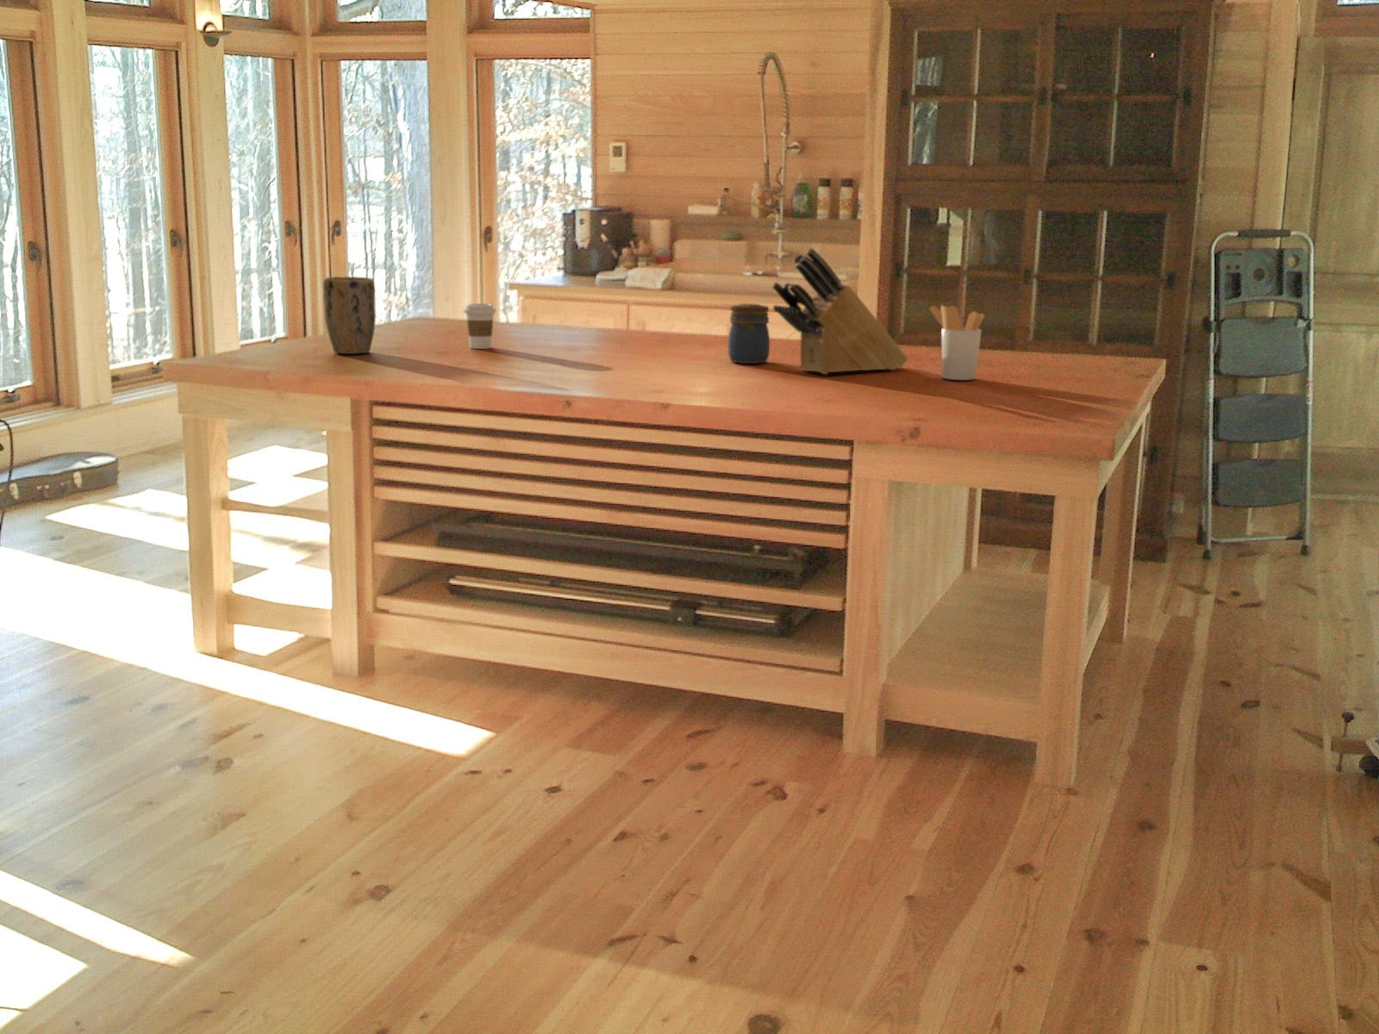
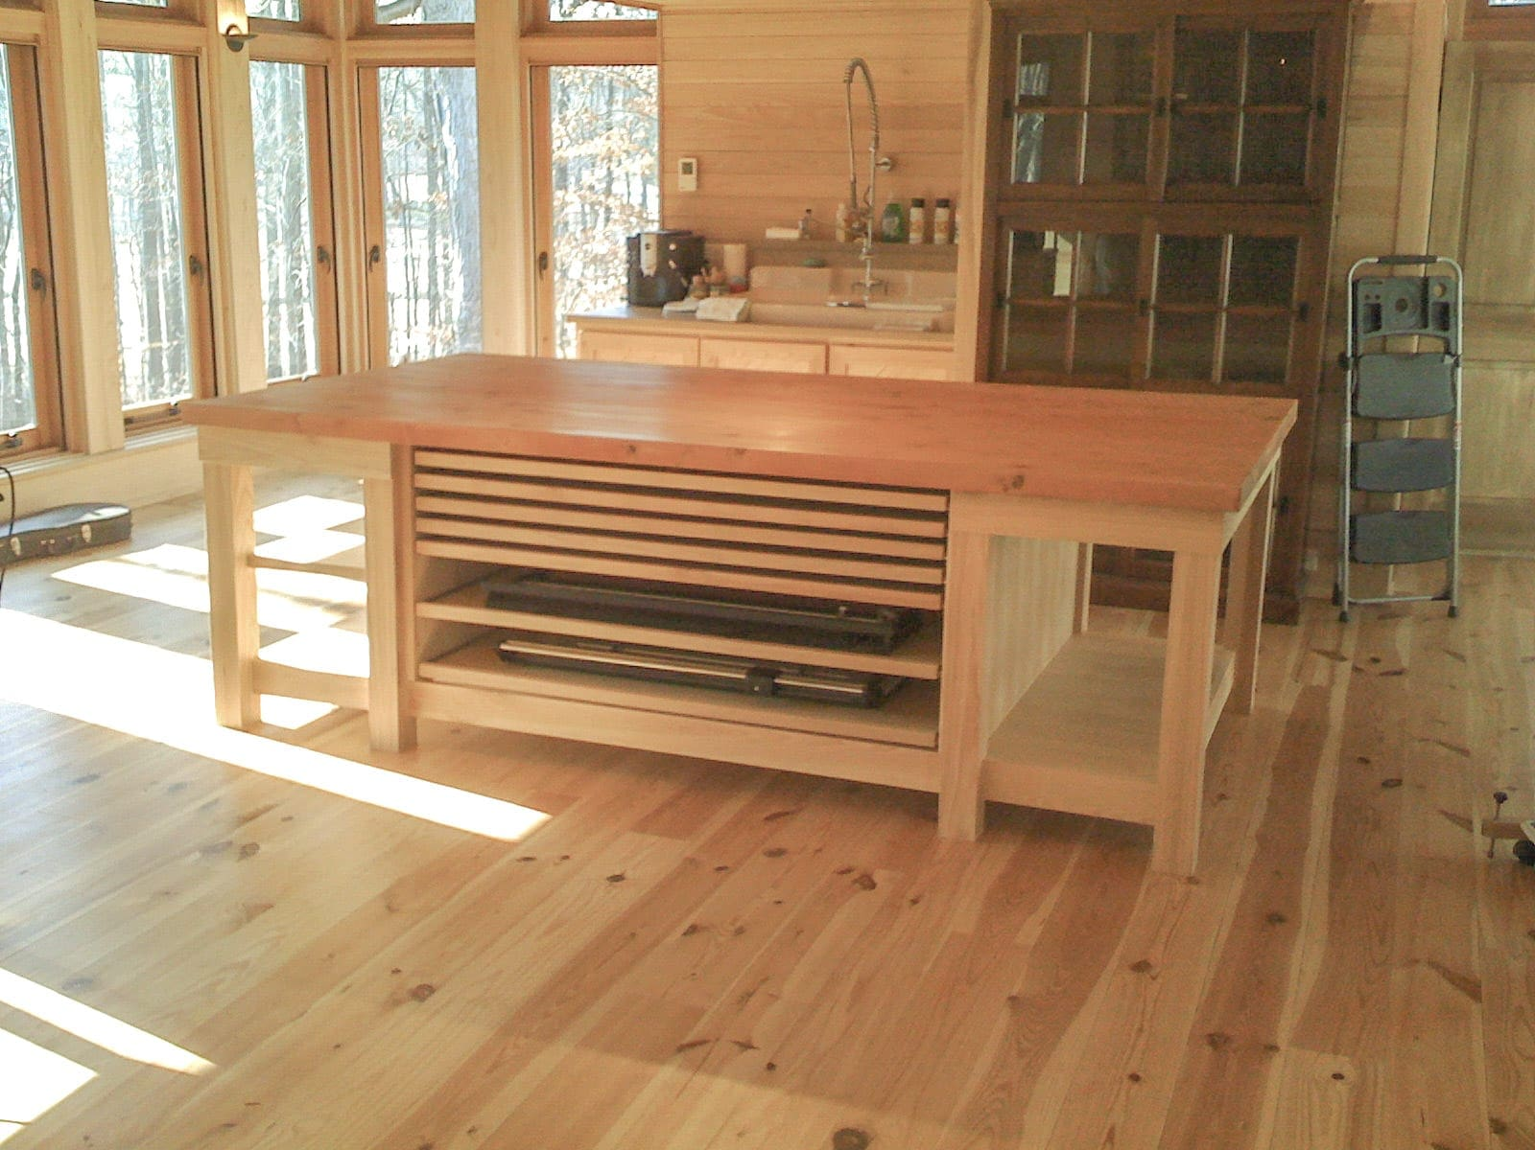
- utensil holder (954, 340)
- knife block (839, 310)
- plant pot (349, 315)
- jar (750, 332)
- coffee cup (480, 326)
